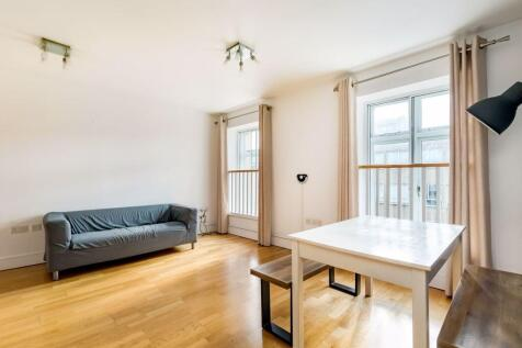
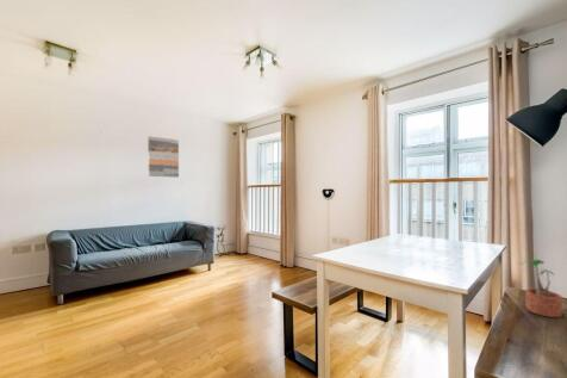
+ wall art (163, 157)
+ potted plant (538, 284)
